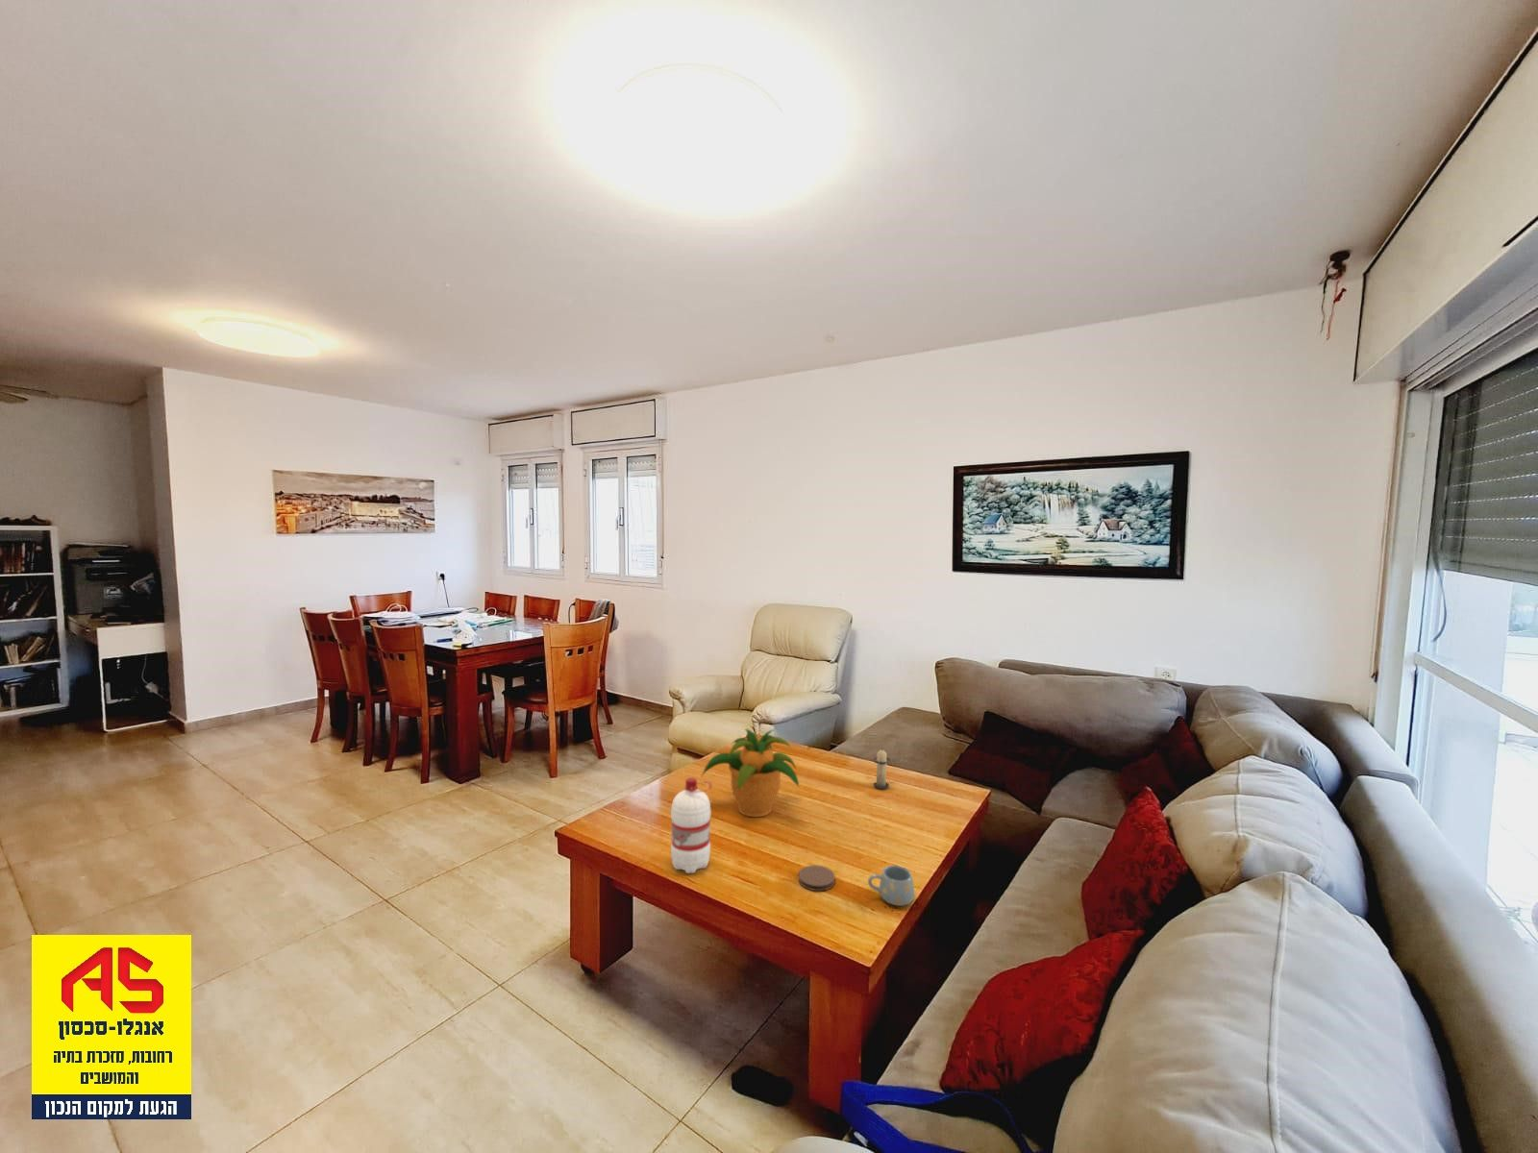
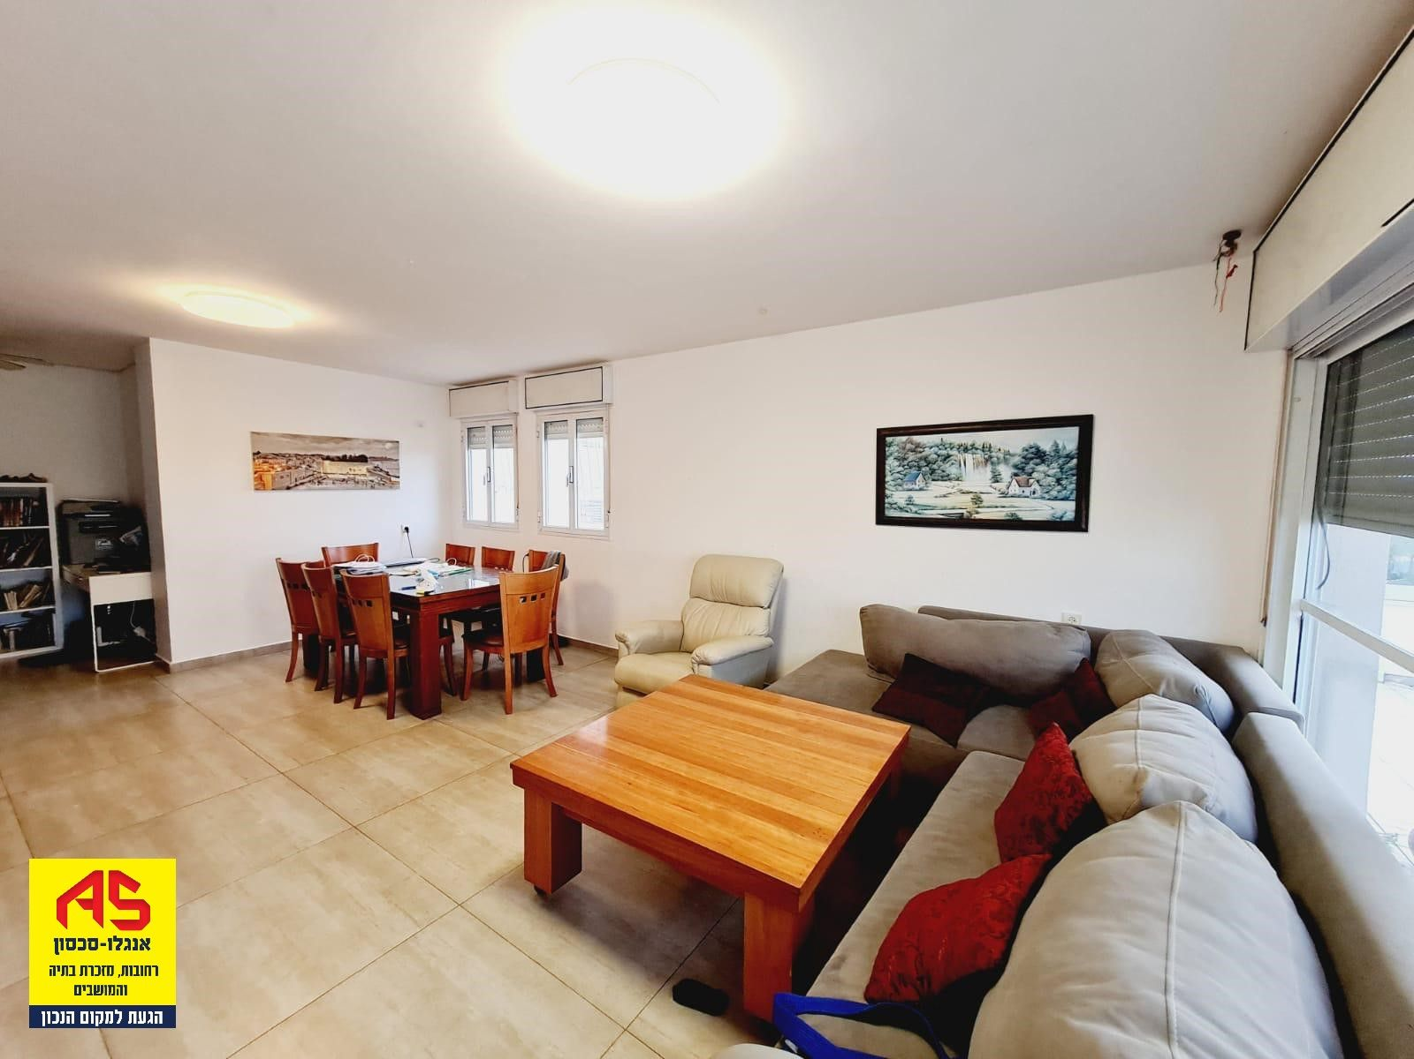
- candle (882, 767)
- potted plant (761, 770)
- coaster (816, 877)
- mug (890, 885)
- water bottle (690, 821)
